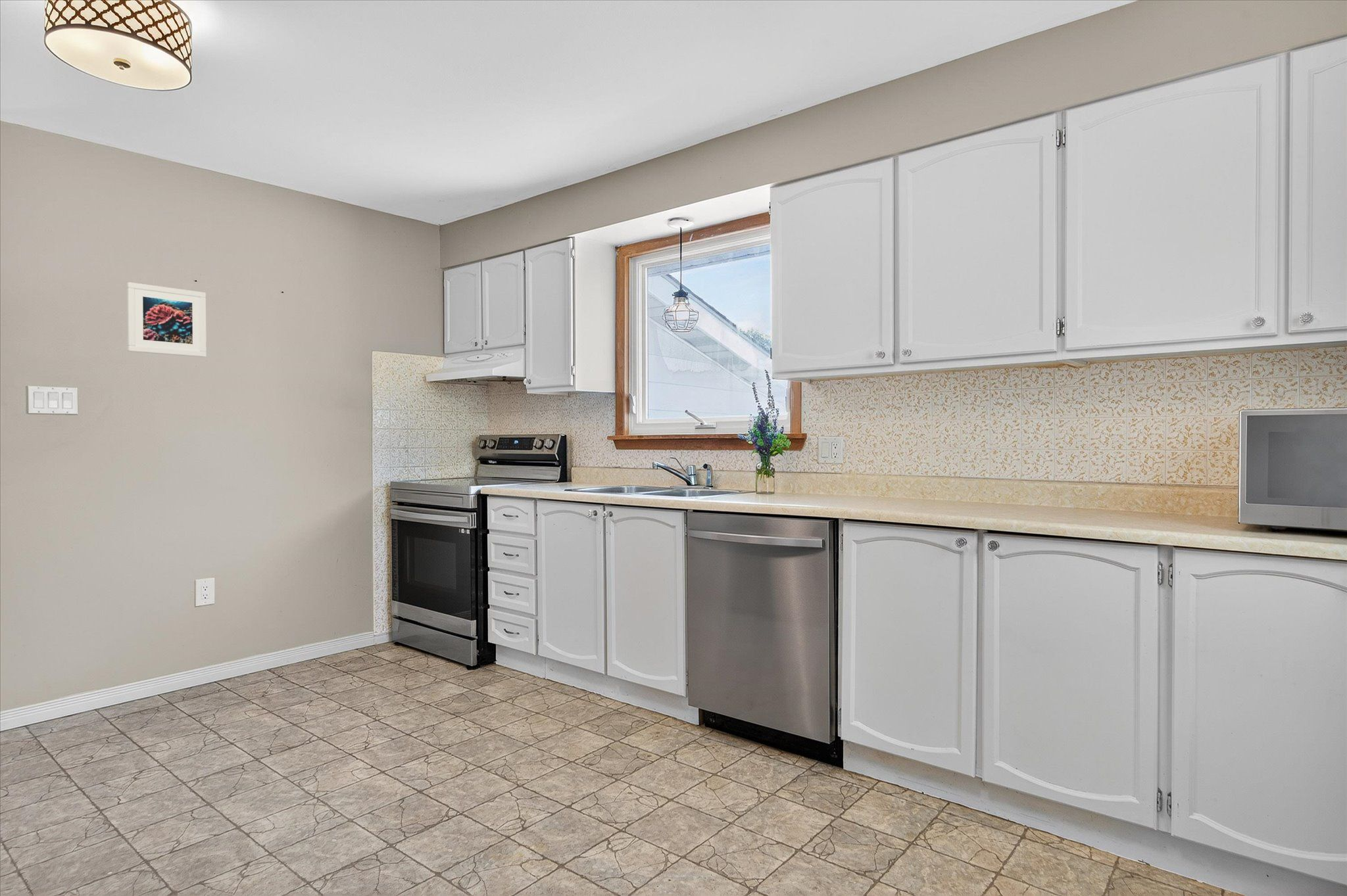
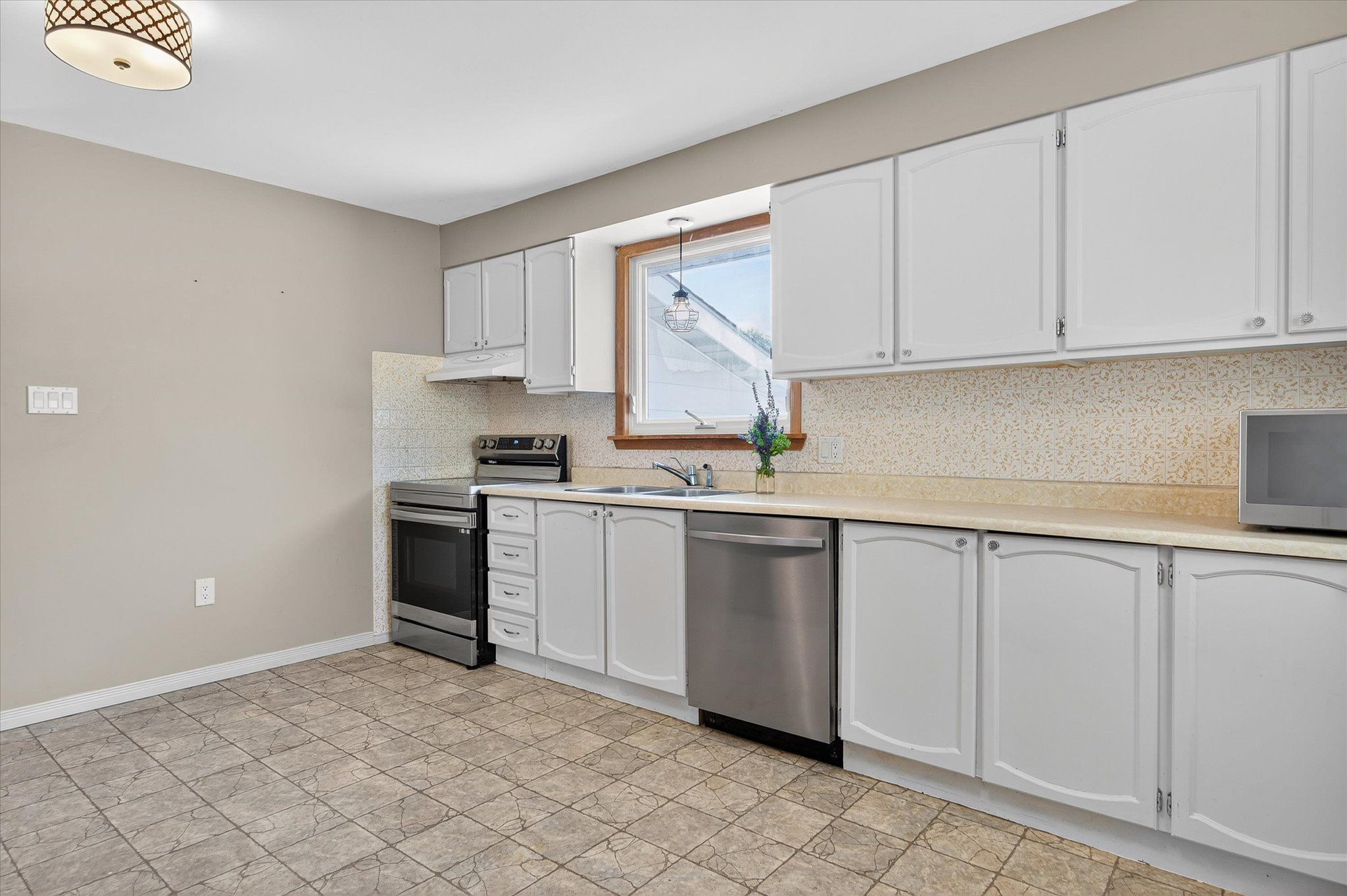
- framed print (168, 321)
